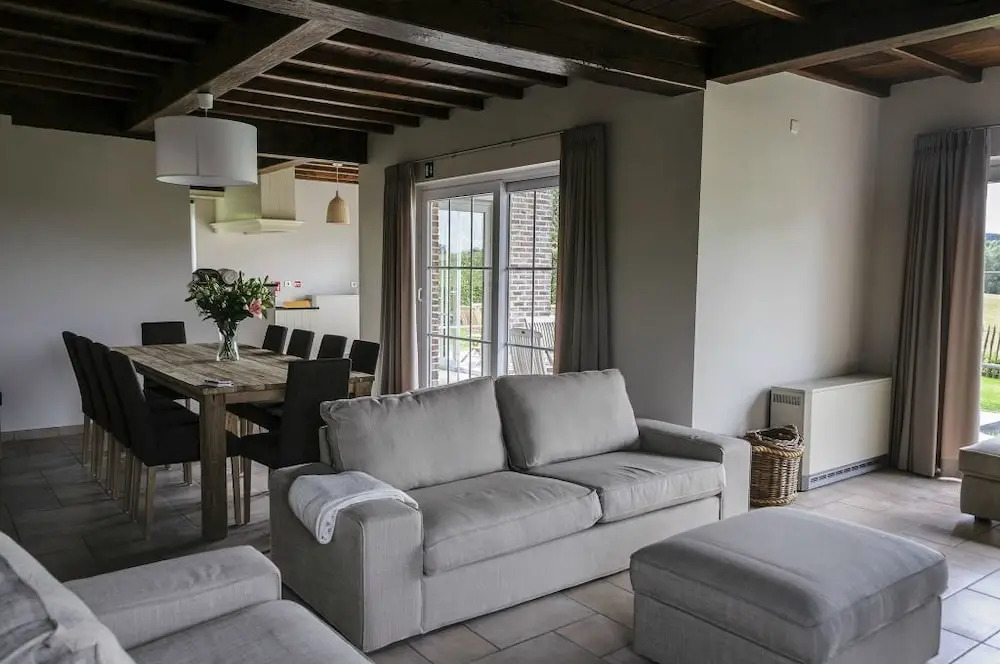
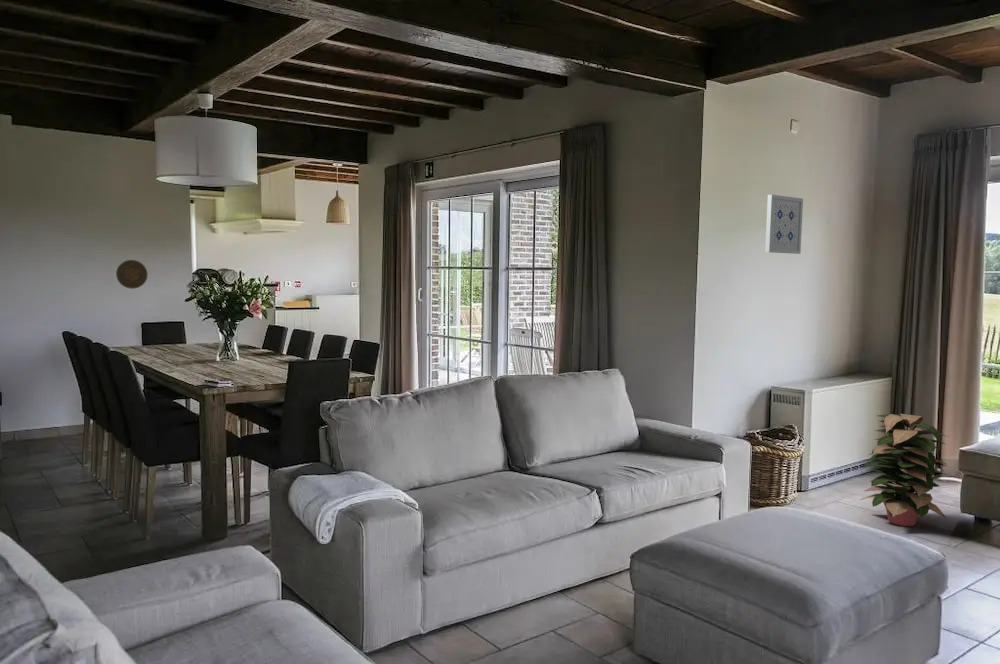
+ decorative plant (904, 468)
+ decorative plate (132, 274)
+ wall art (784, 224)
